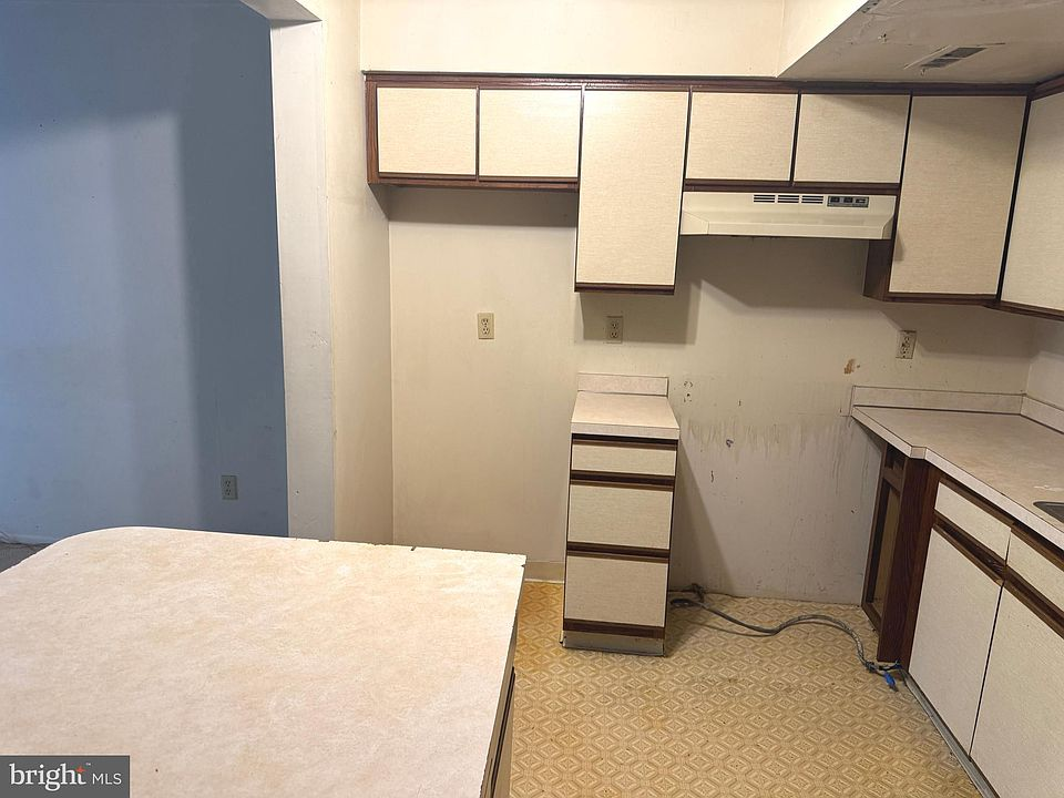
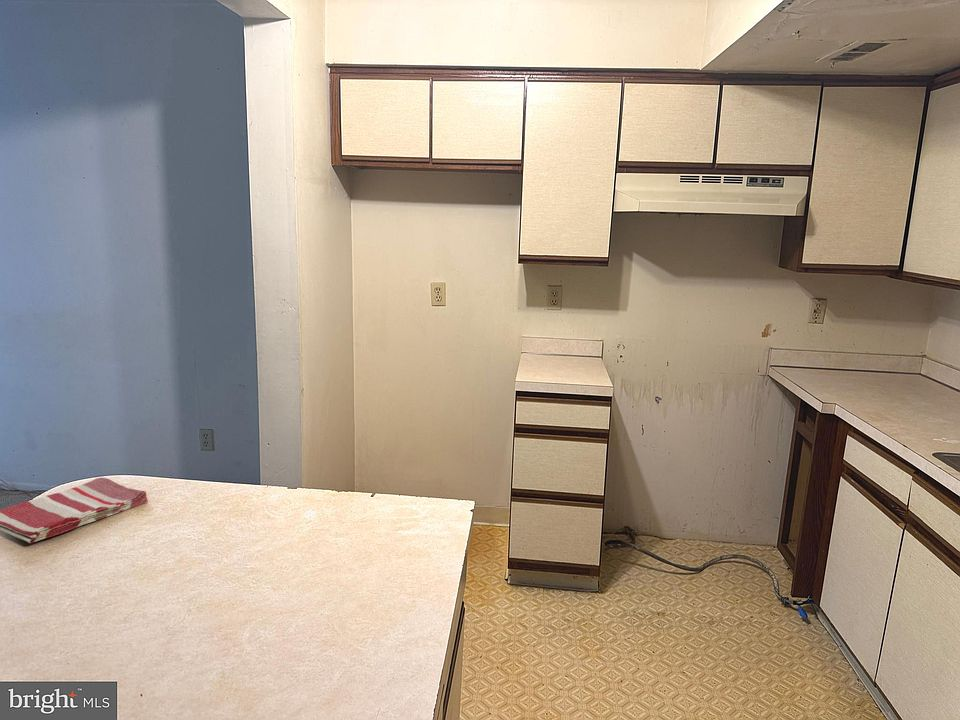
+ dish towel (68, 506)
